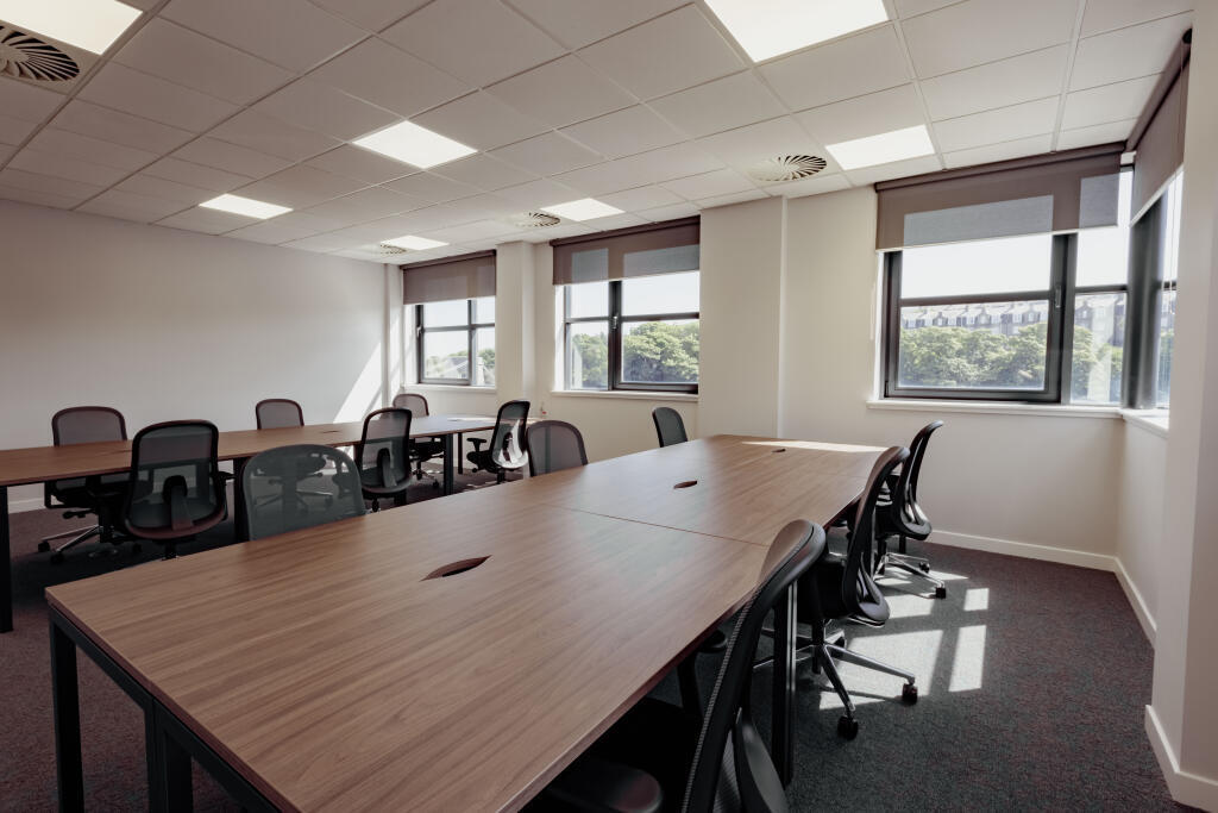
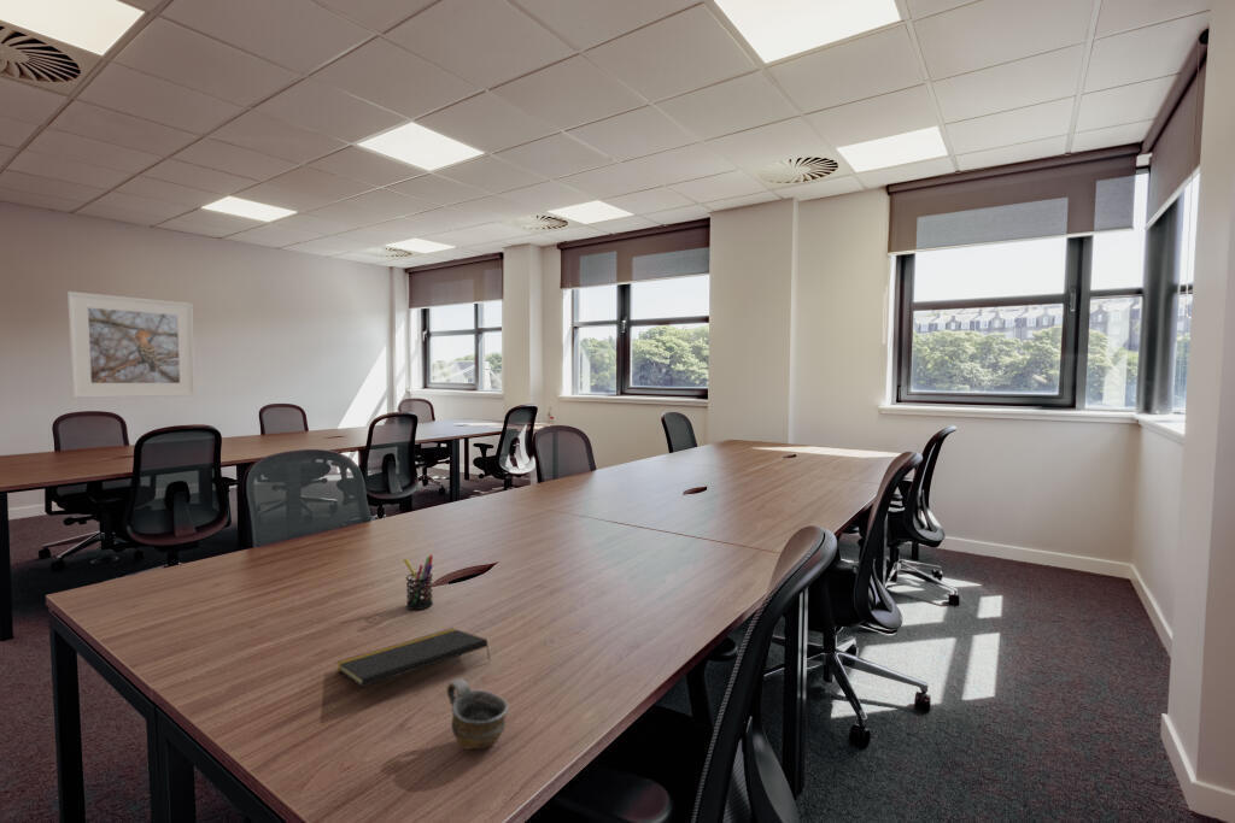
+ pen holder (422, 578)
+ cup (479, 713)
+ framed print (135, 347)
+ notepad (412, 653)
